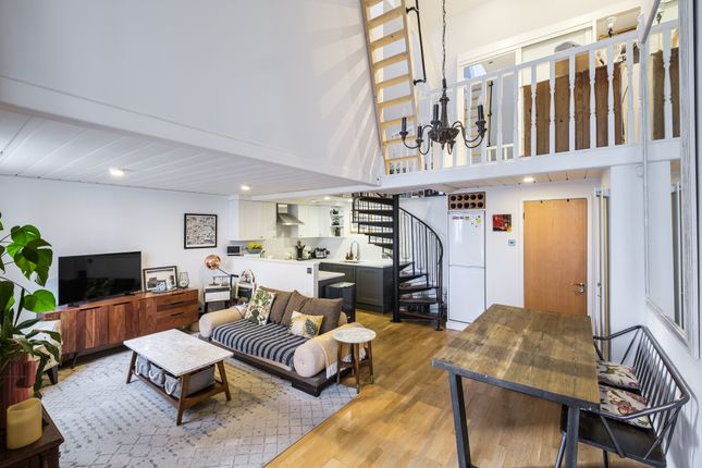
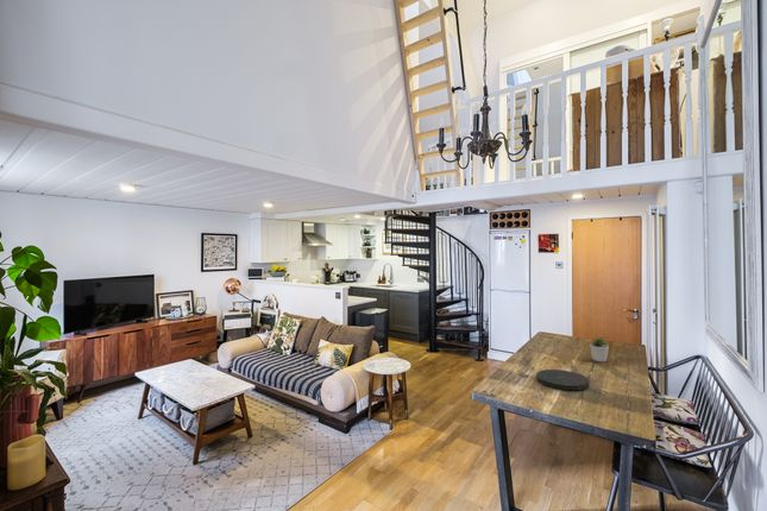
+ plate (561, 379)
+ potted plant (598, 347)
